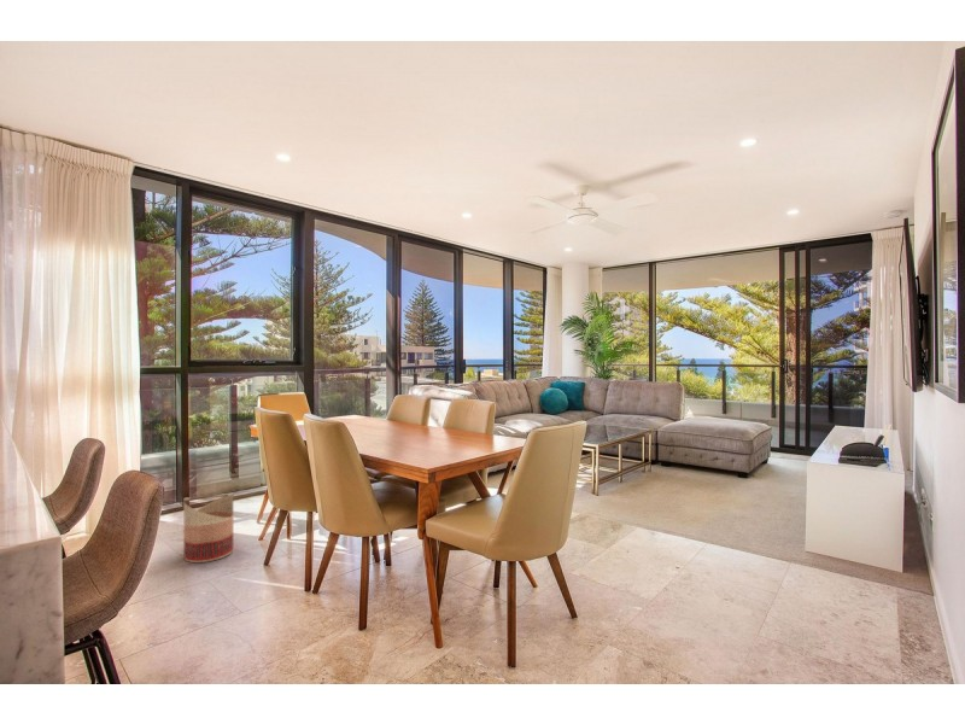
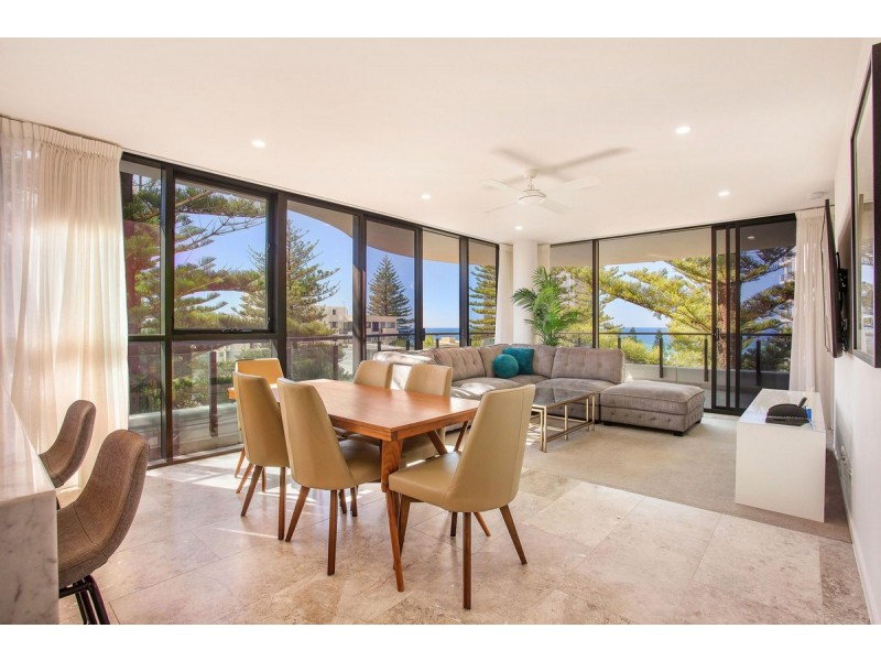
- basket (209, 524)
